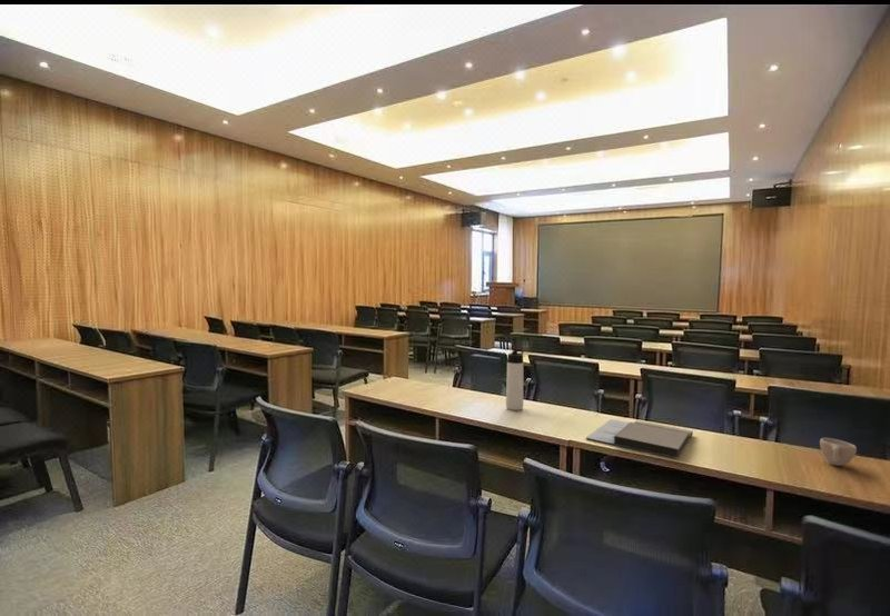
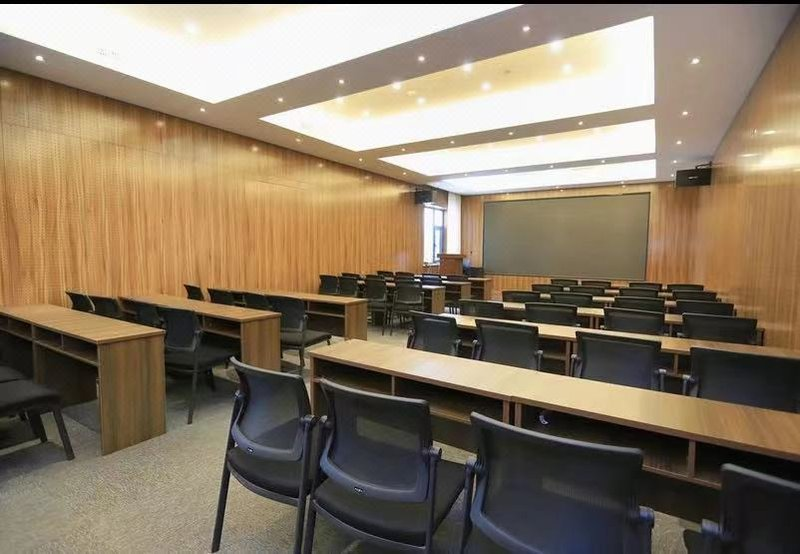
- notebook (640, 433)
- thermos bottle (515, 379)
- cup (837, 454)
